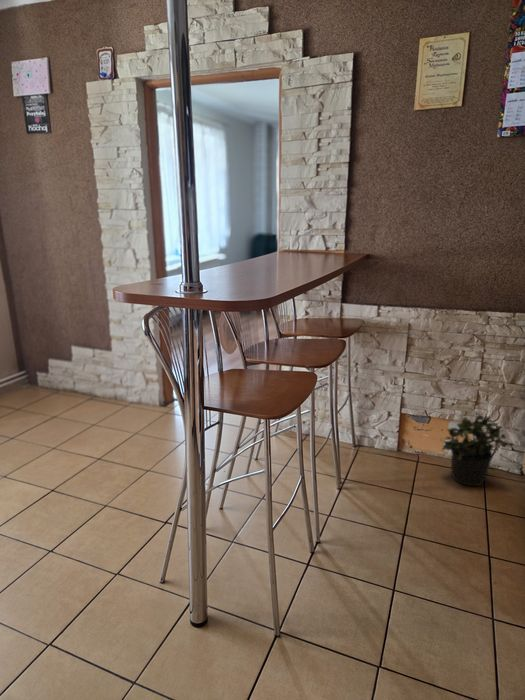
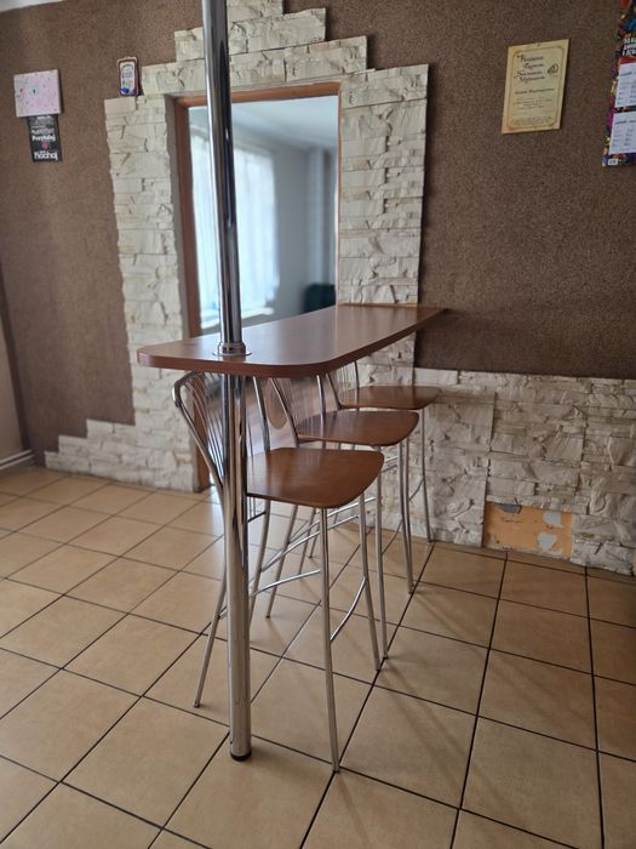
- potted plant (476, 447)
